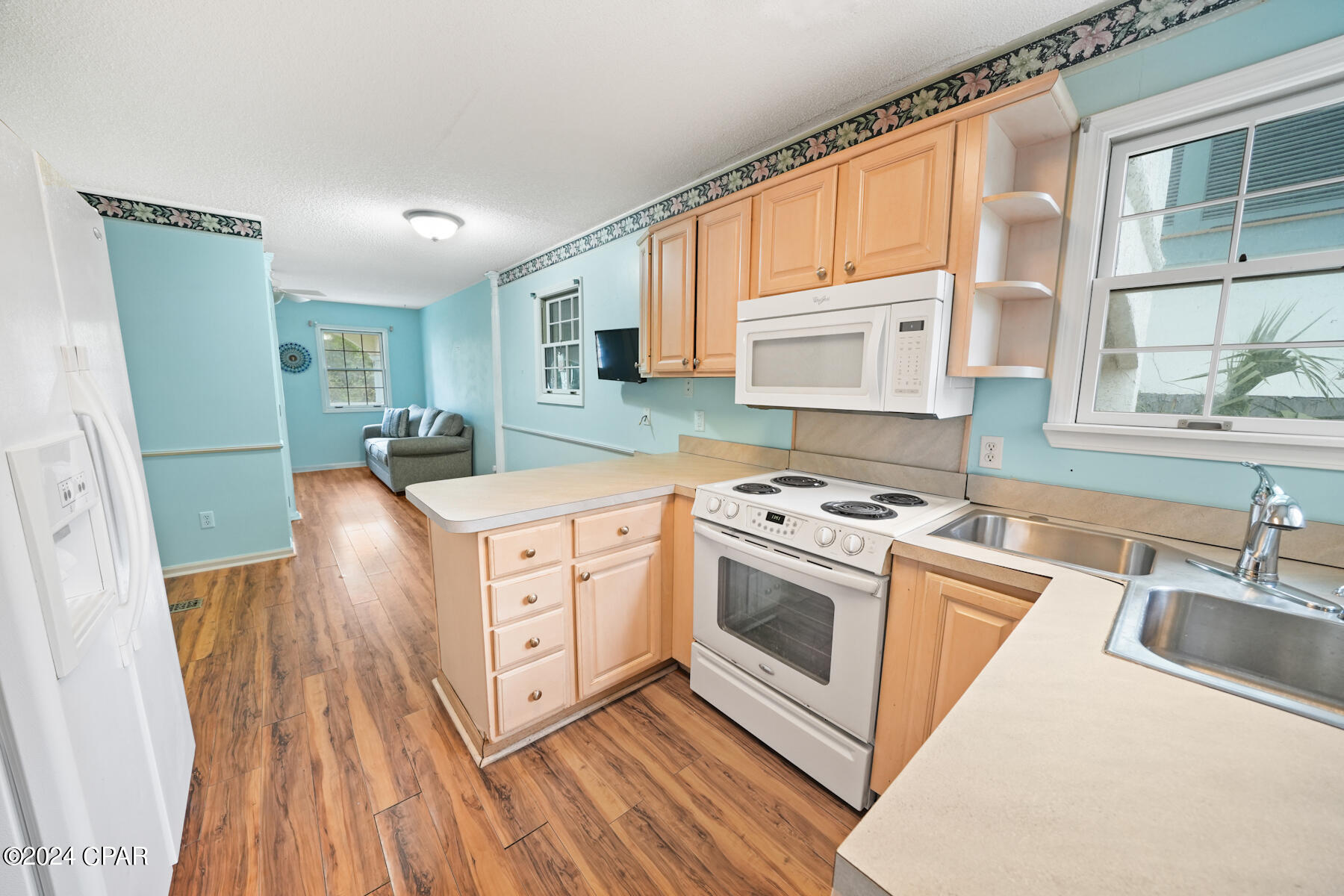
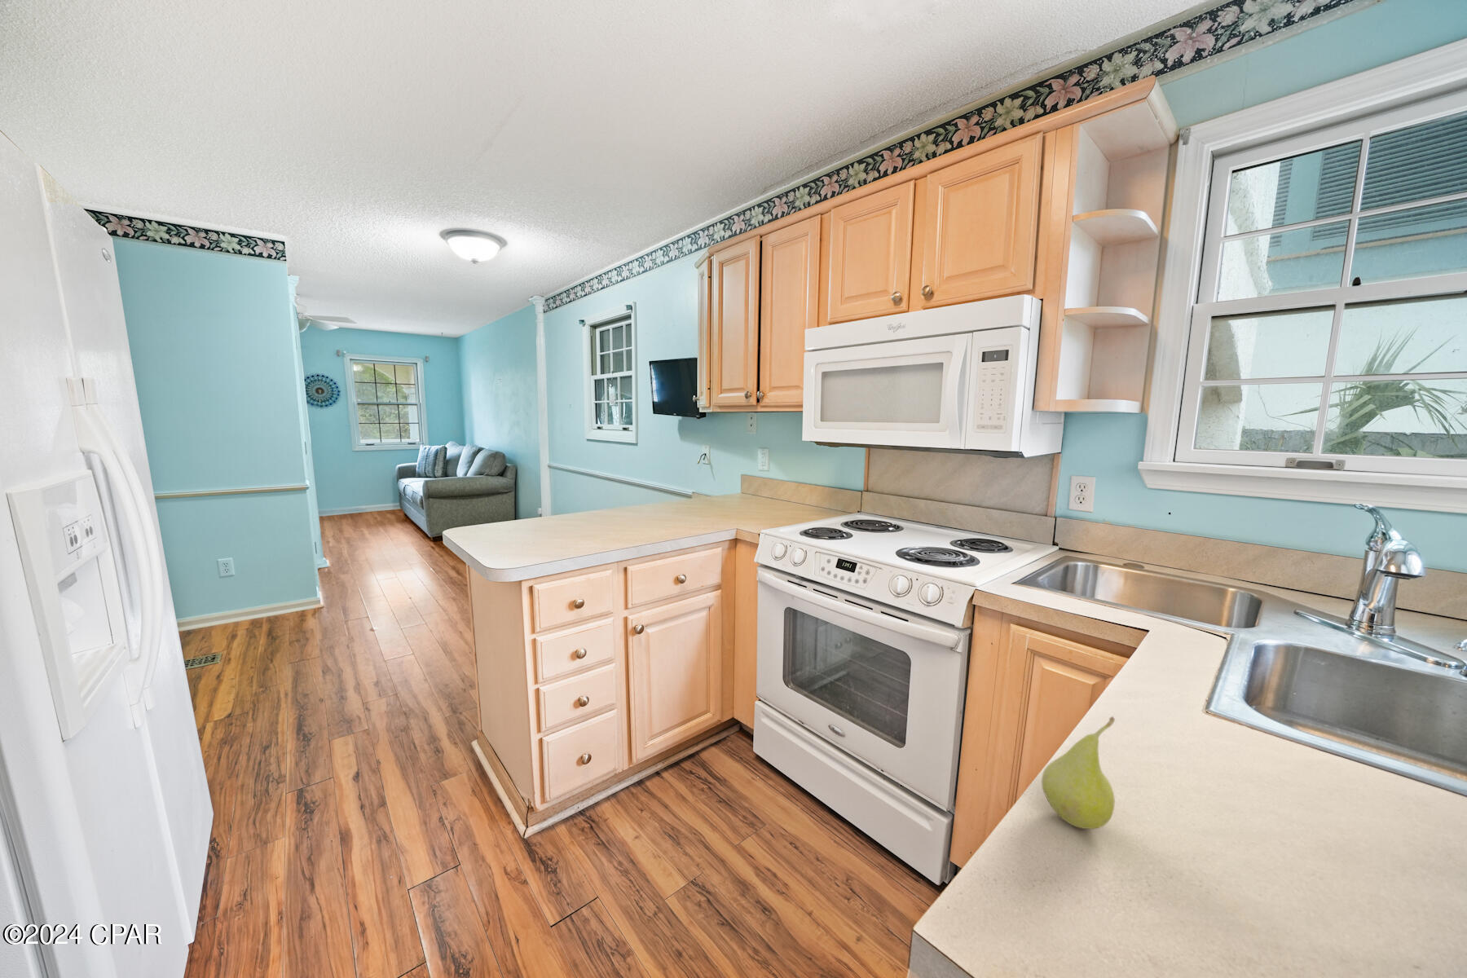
+ fruit (1083, 771)
